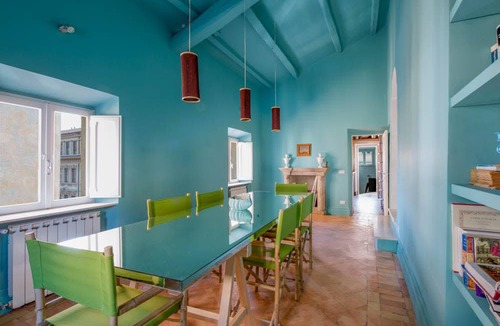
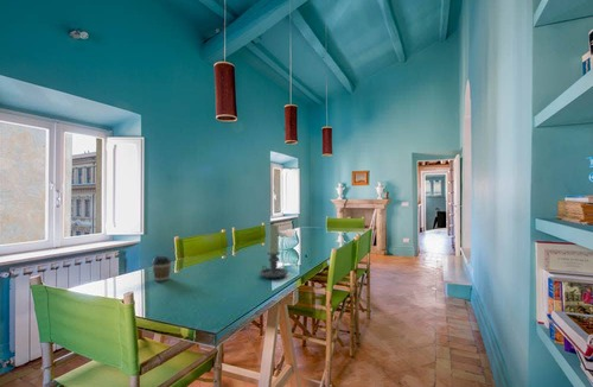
+ coffee cup (161, 267)
+ candle holder (272, 249)
